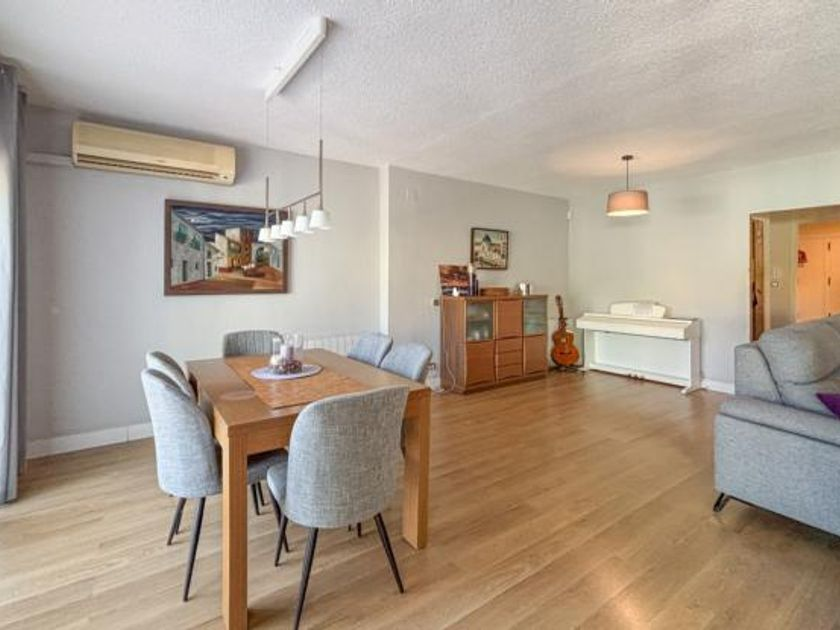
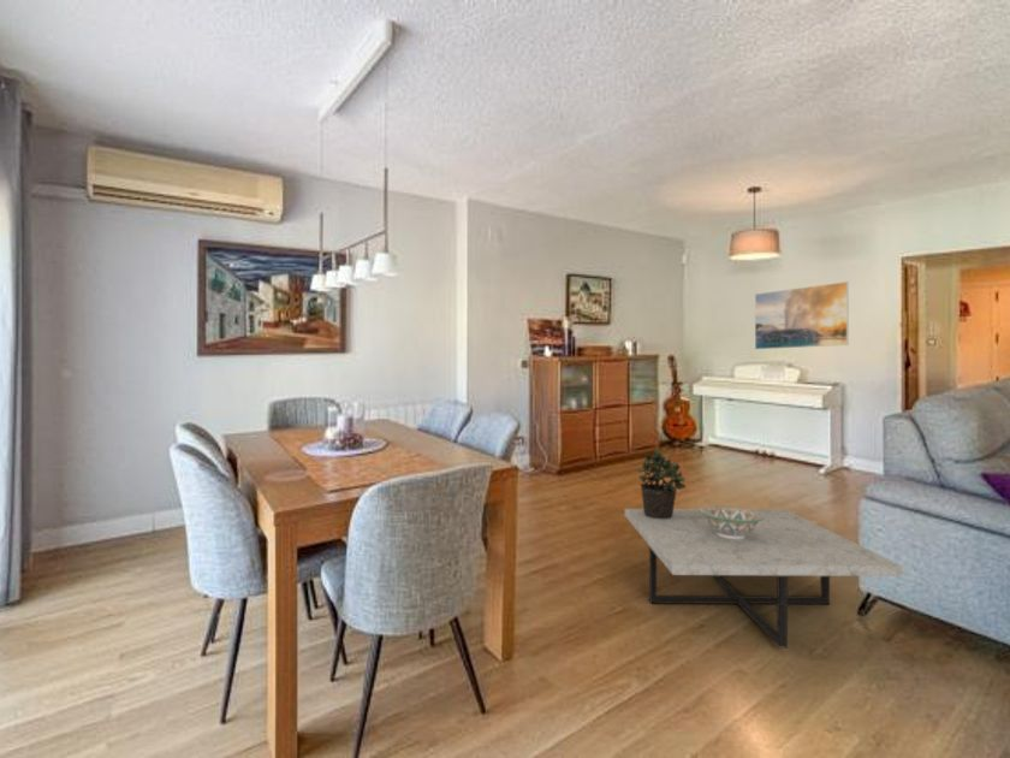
+ decorative bowl (731, 523)
+ potted plant (658, 481)
+ coffee table (738, 567)
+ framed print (798, 318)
